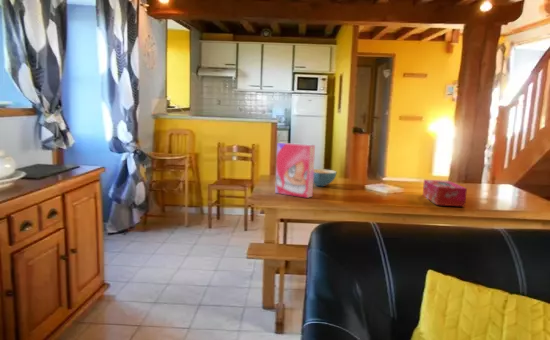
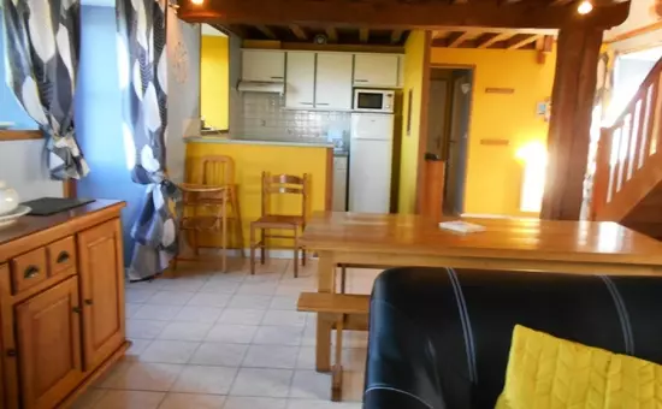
- cereal bowl (320, 178)
- tissue box (443, 192)
- cereal box (294, 169)
